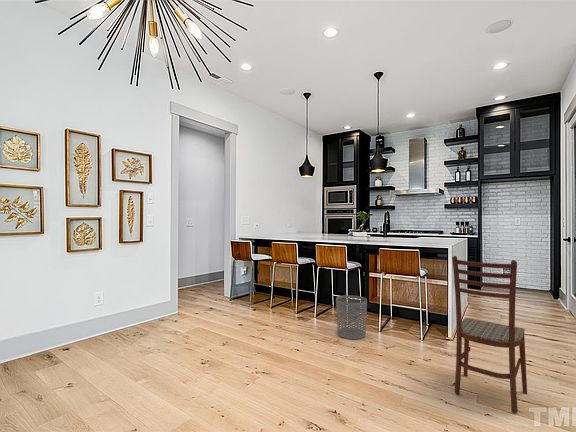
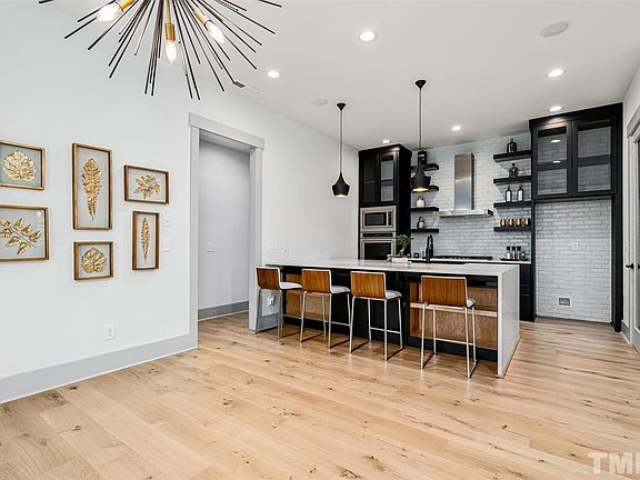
- waste bin (351, 316)
- dining chair (489, 323)
